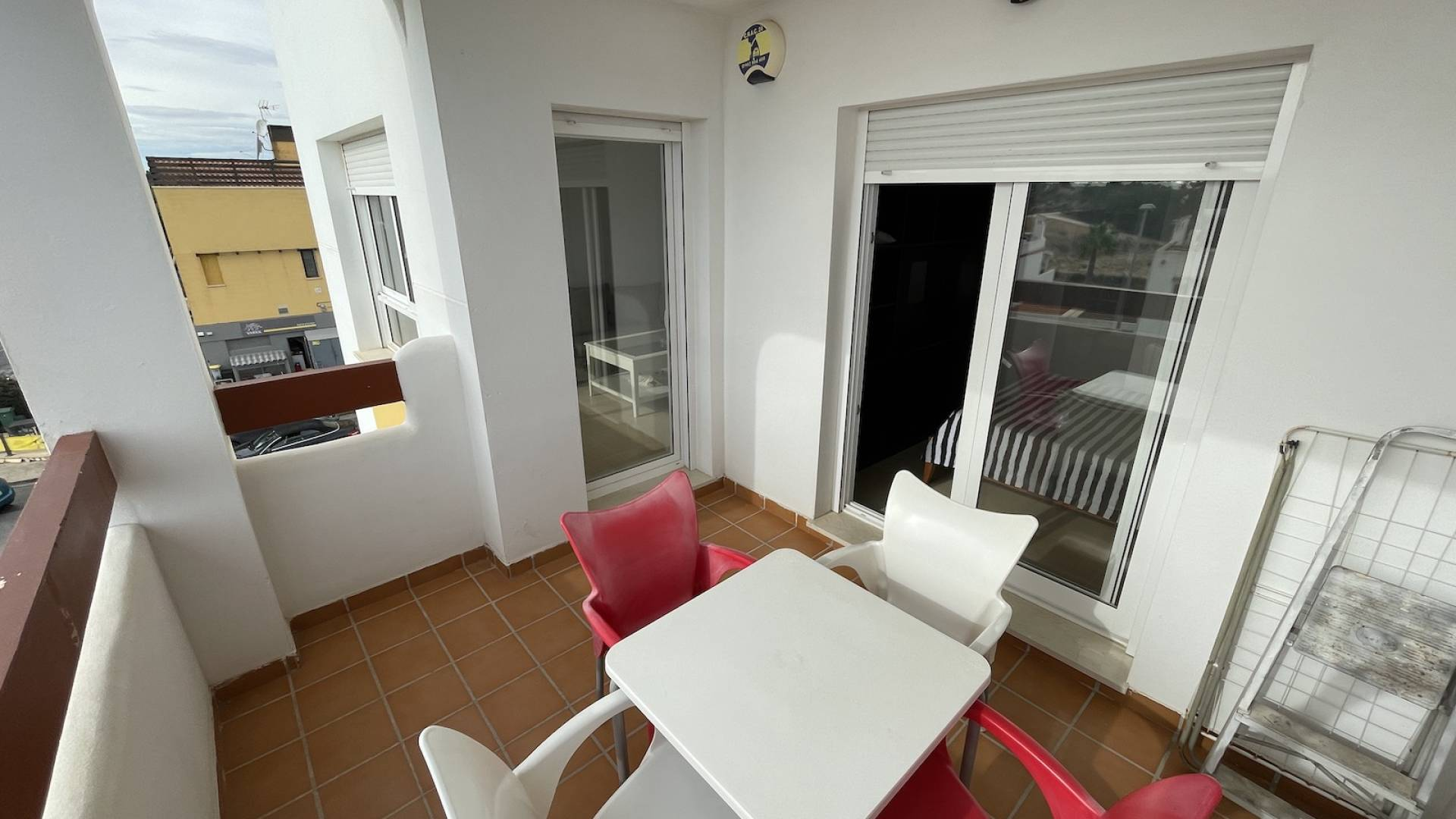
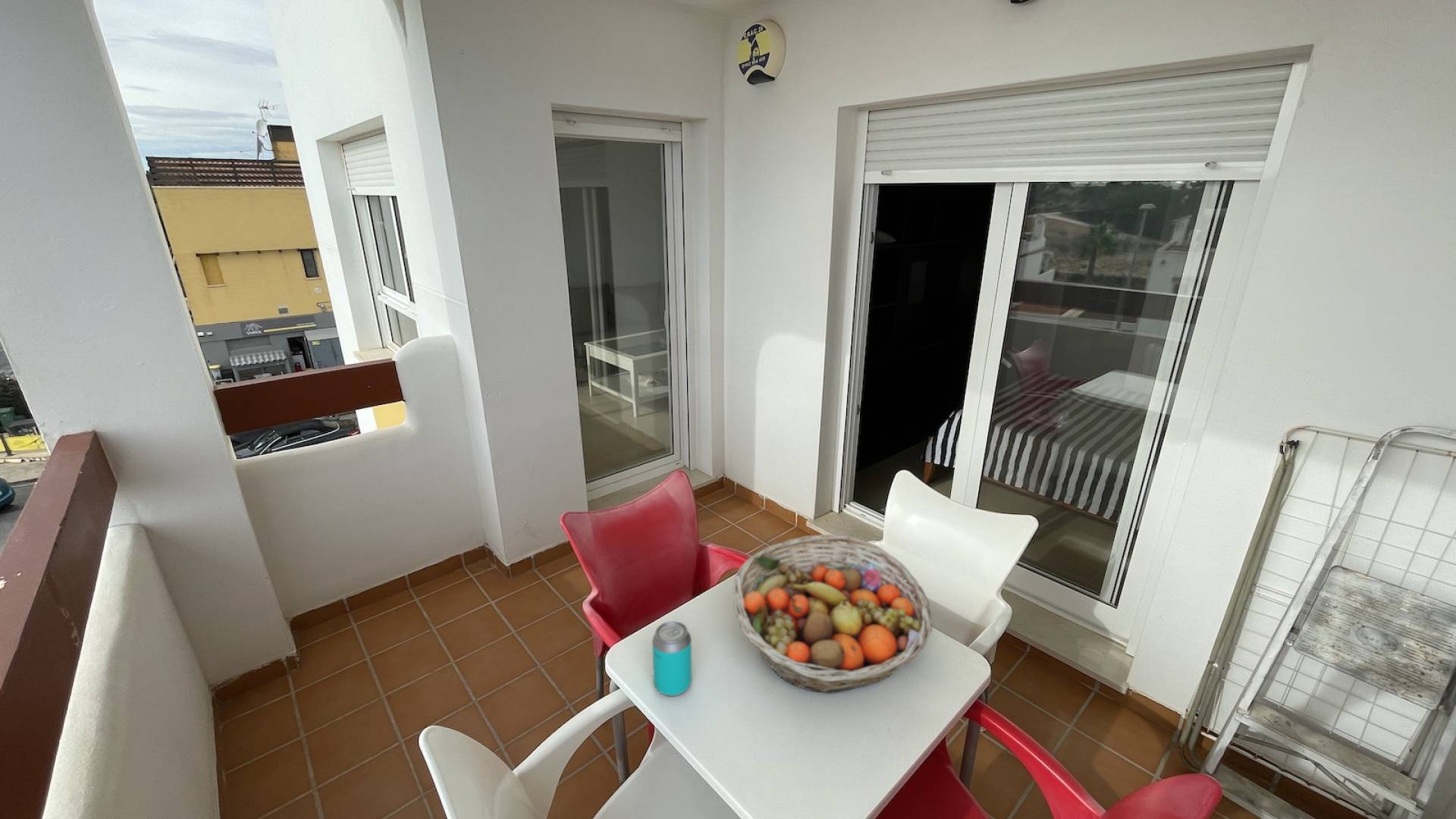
+ beverage can (672, 658)
+ fruit basket (830, 610)
